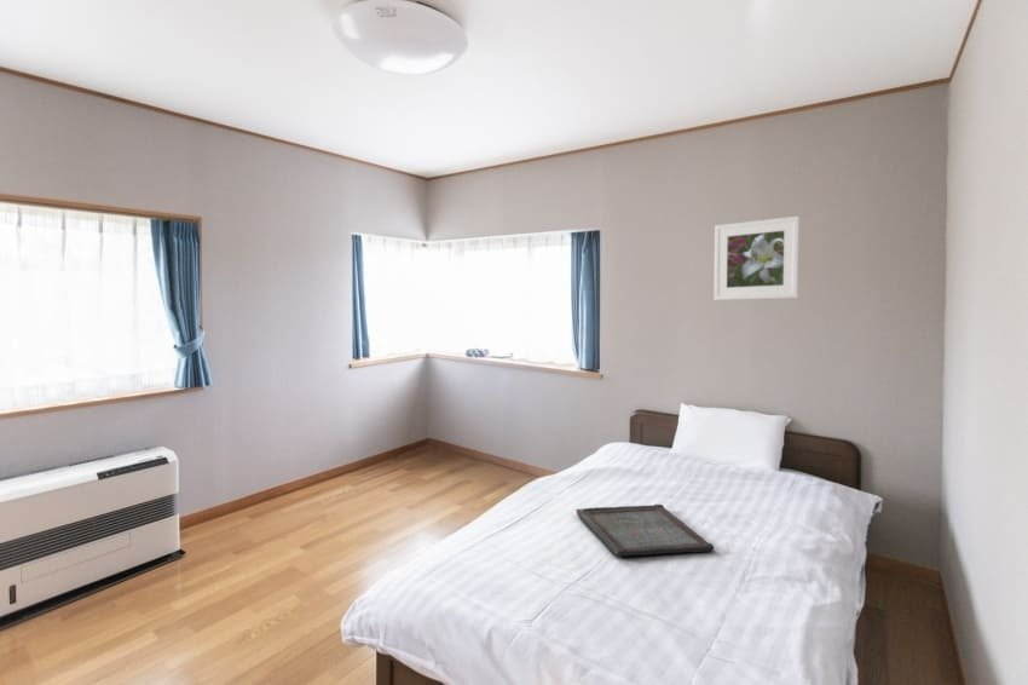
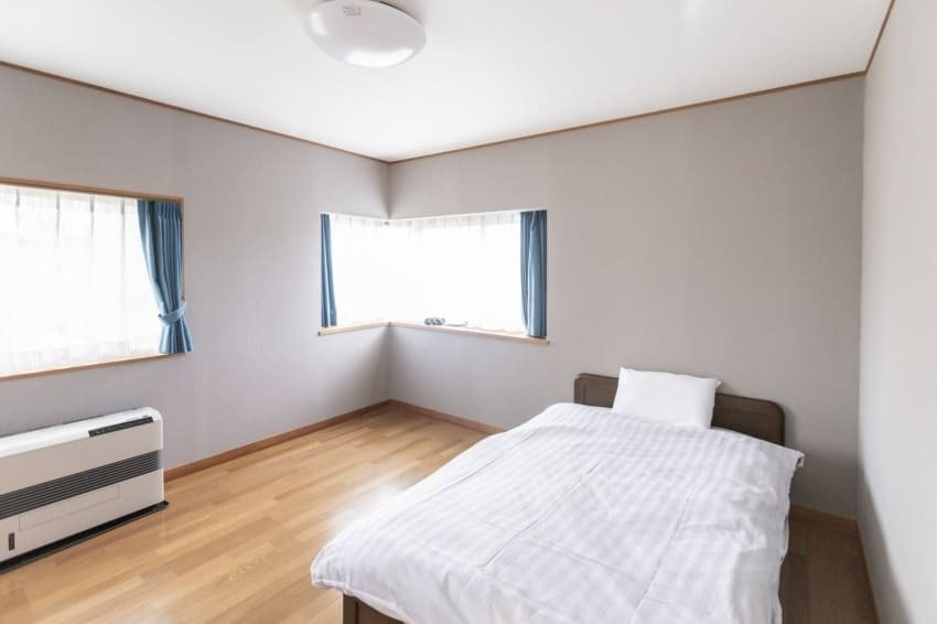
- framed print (755, 259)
- serving tray (639, 528)
